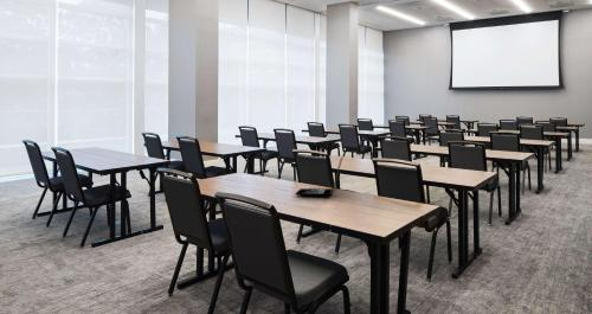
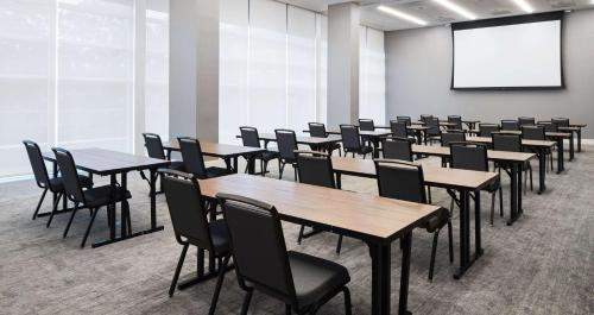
- laptop (320, 188)
